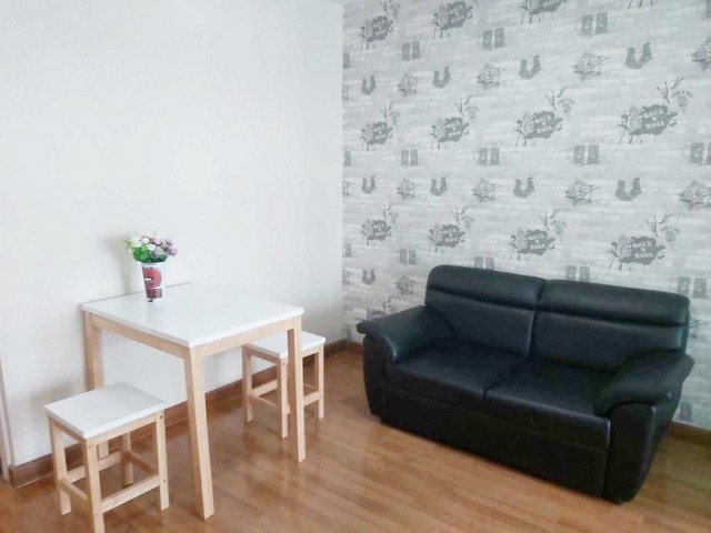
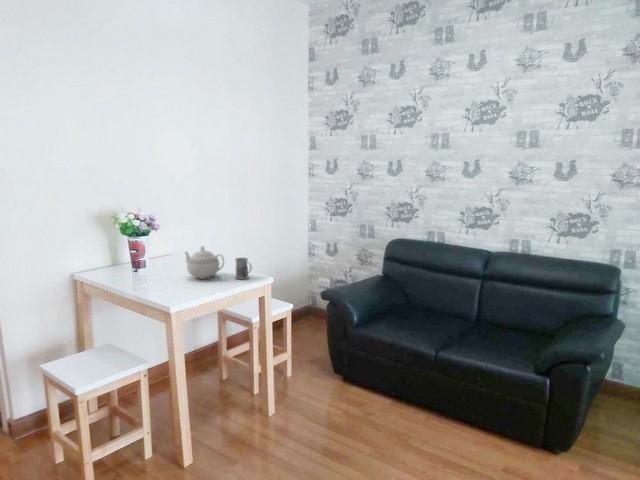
+ teapot (203, 261)
+ mug (244, 268)
